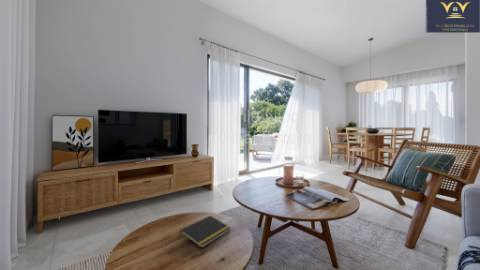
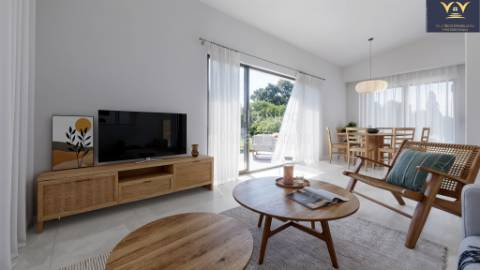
- notepad (206, 229)
